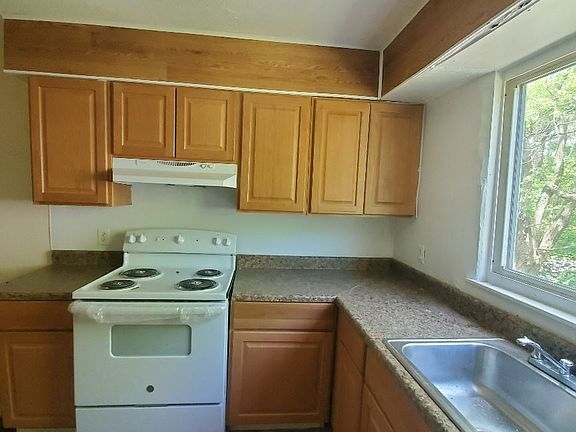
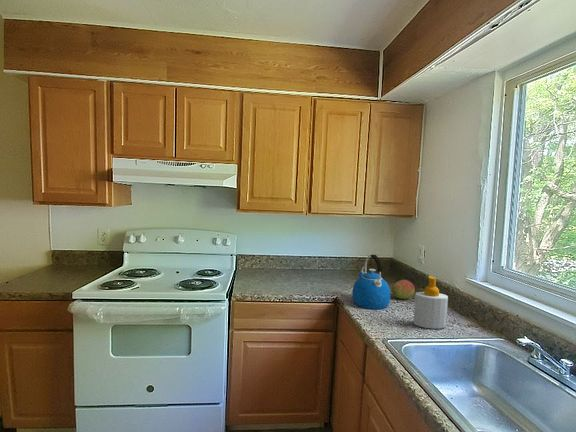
+ kettle (369, 277)
+ fruit (403, 289)
+ soap bottle (431, 301)
